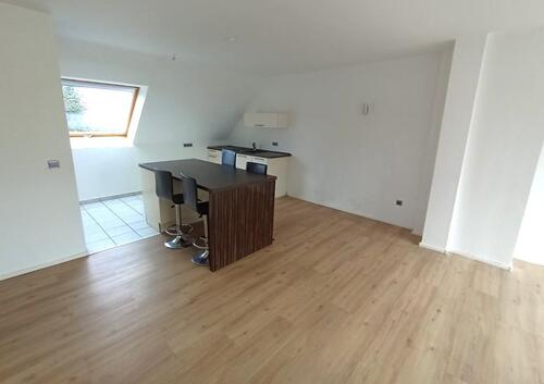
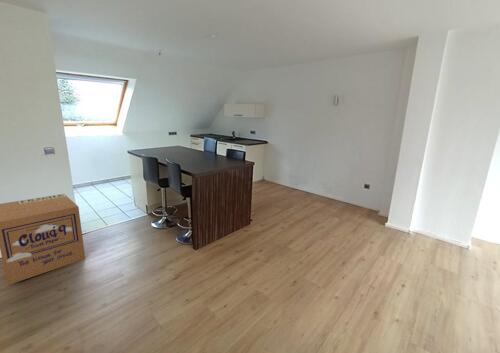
+ cardboard box (39, 233)
